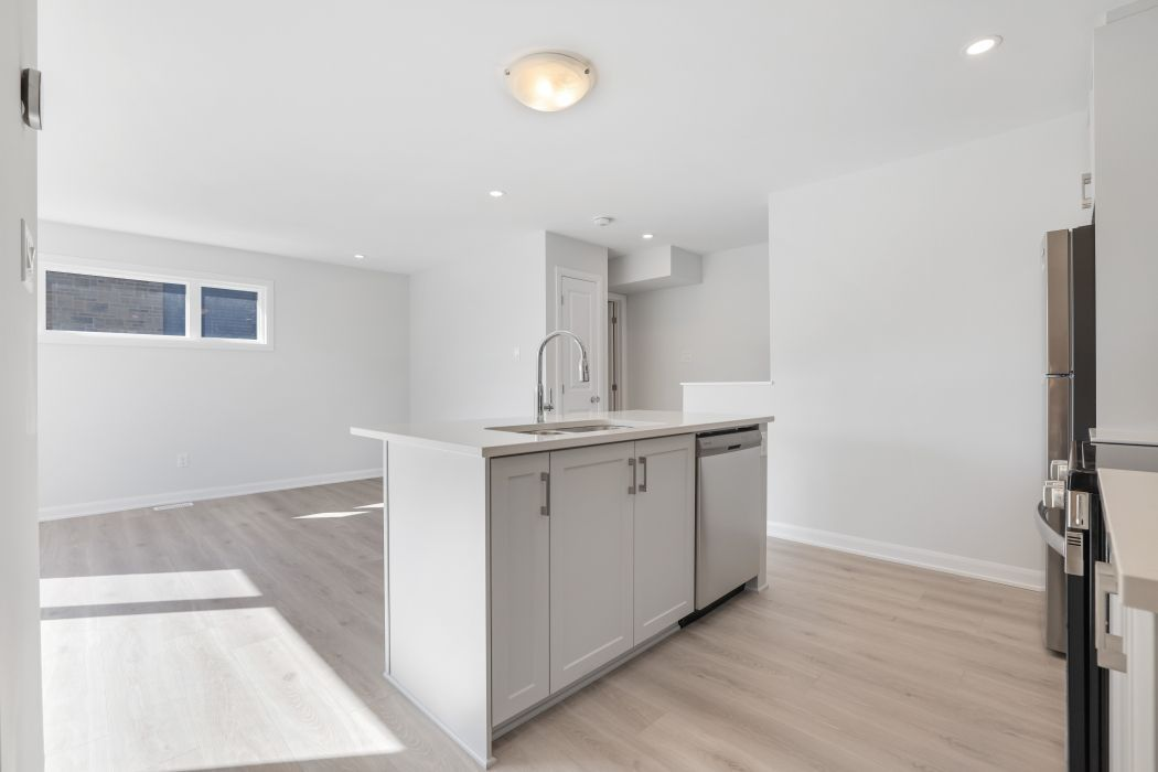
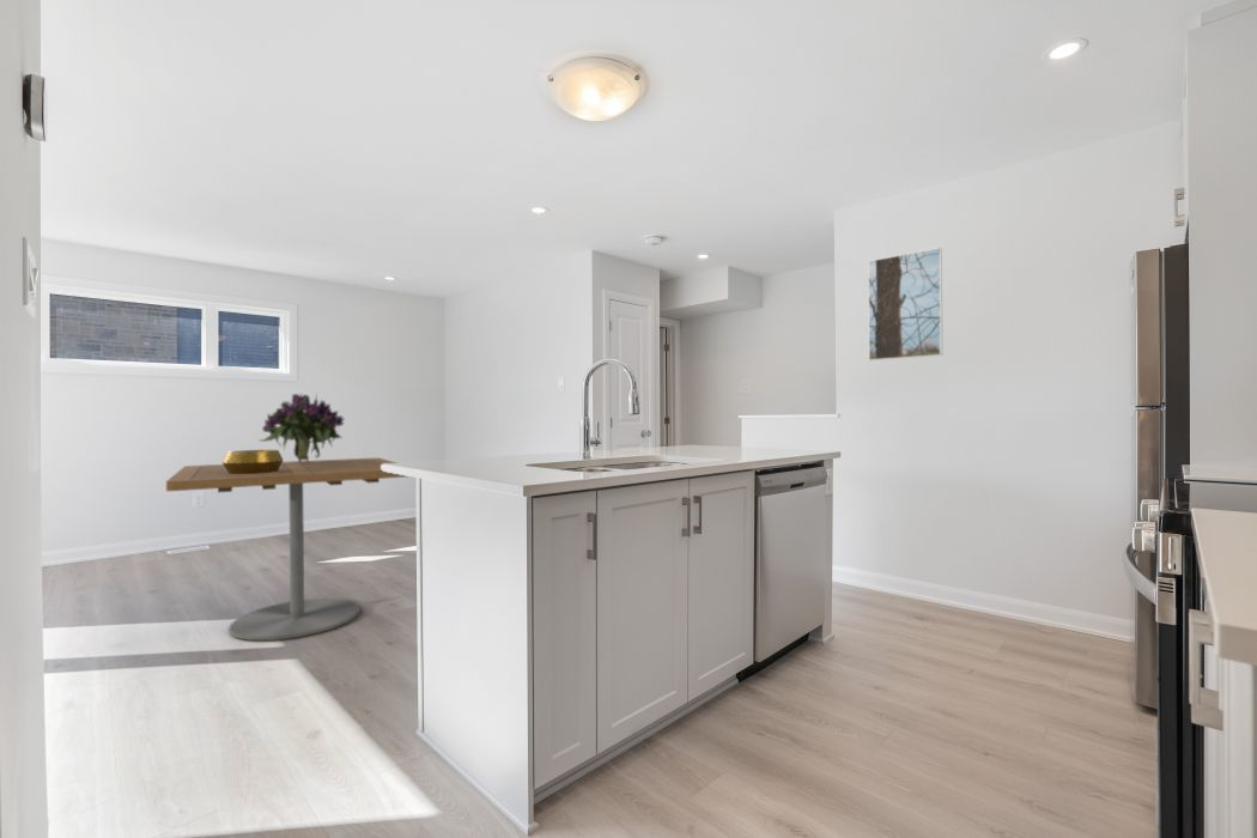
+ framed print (904, 306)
+ dining table (296, 542)
+ decorative bowl (253, 461)
+ bouquet (303, 427)
